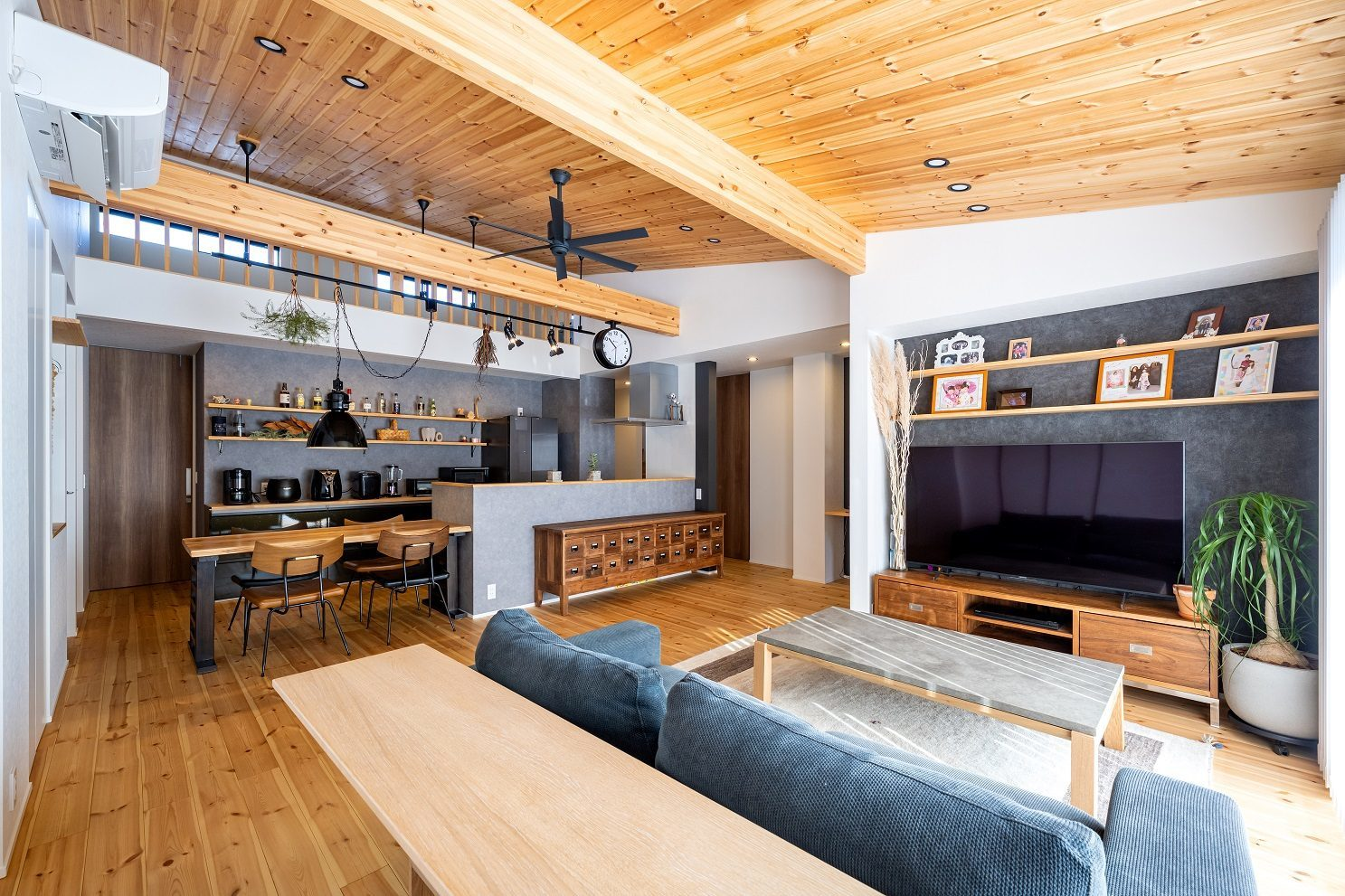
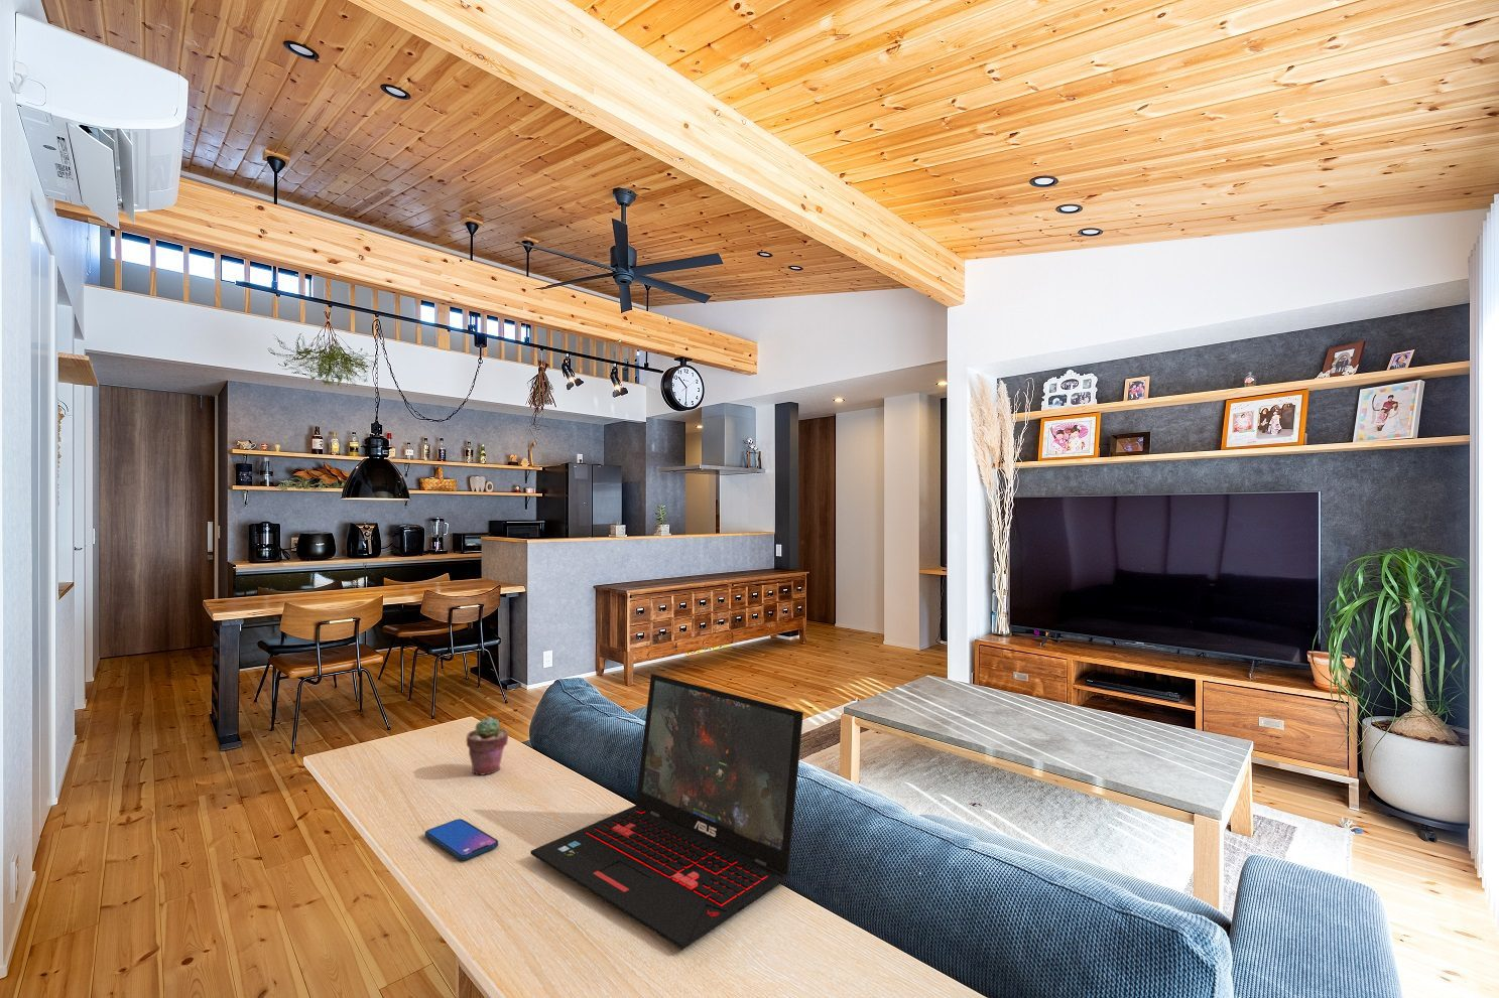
+ laptop (664, 786)
+ potted succulent (487, 743)
+ smartphone (460, 838)
